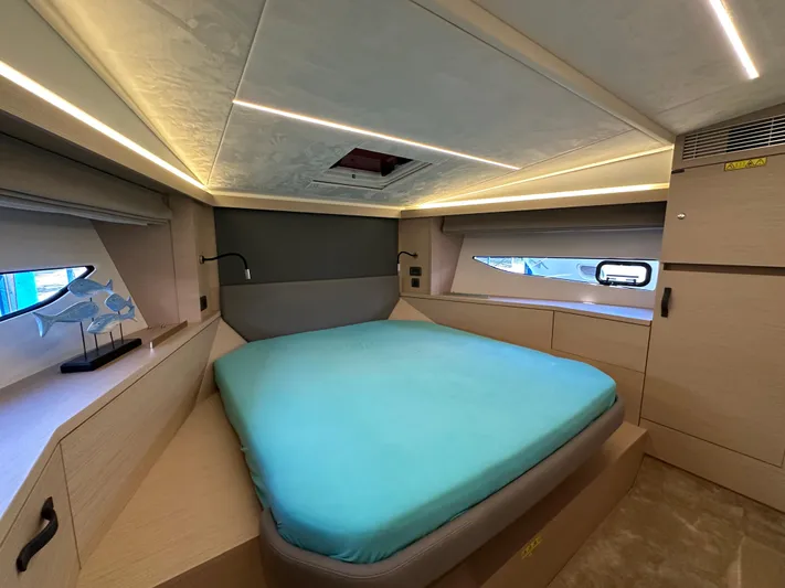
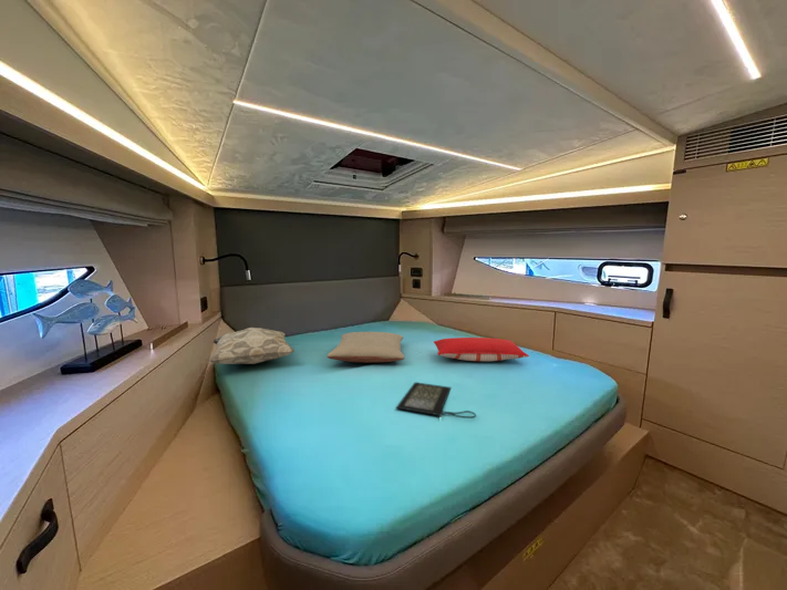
+ pillow (477, 349)
+ pillow (369, 345)
+ clutch bag (426, 397)
+ decorative pillow (251, 344)
